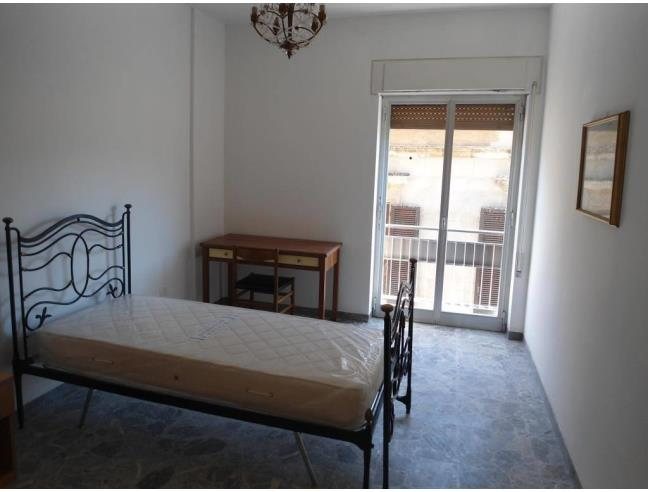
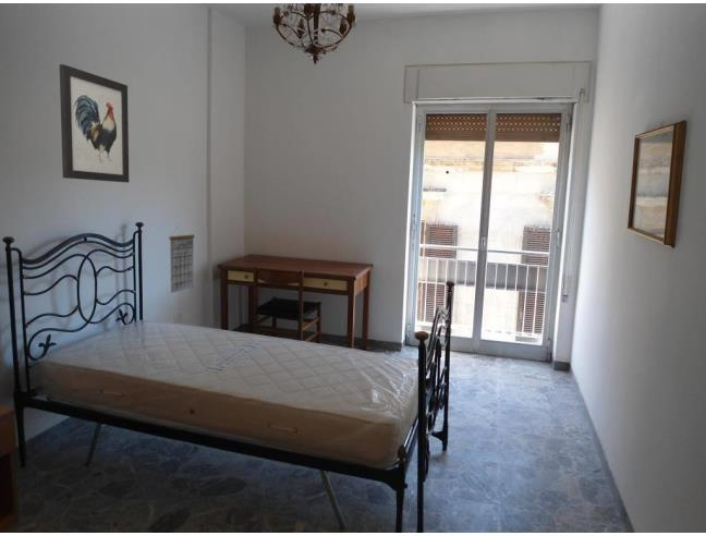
+ calendar (182, 256)
+ wall art (97, 129)
